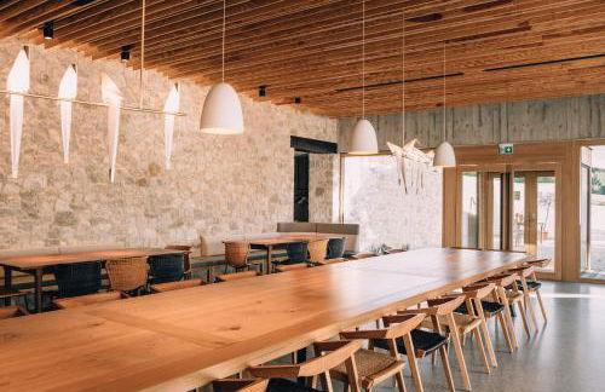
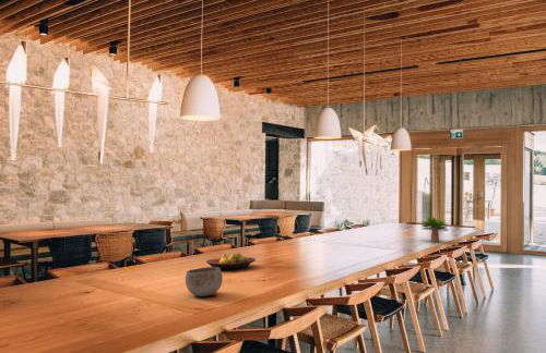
+ fruit bowl (230, 260)
+ bowl (203, 281)
+ potted plant (435, 228)
